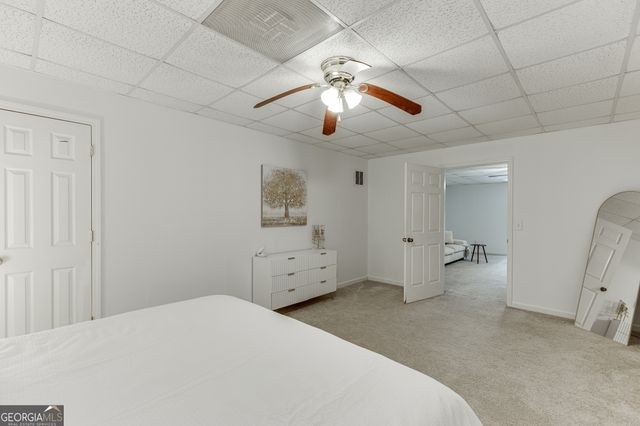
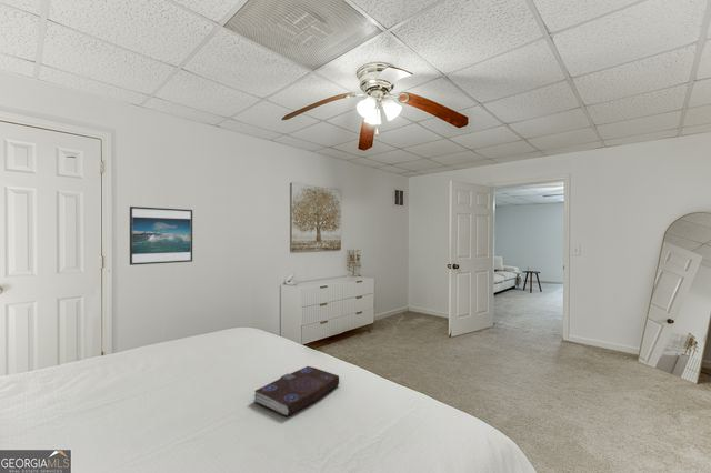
+ book (298, 386)
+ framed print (162, 235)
